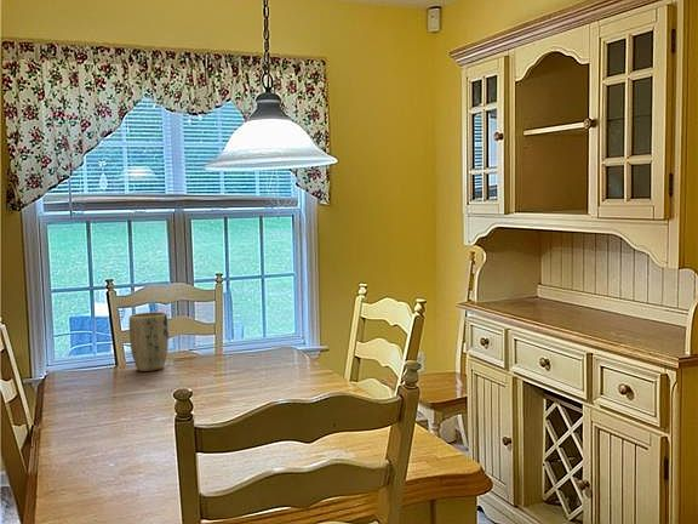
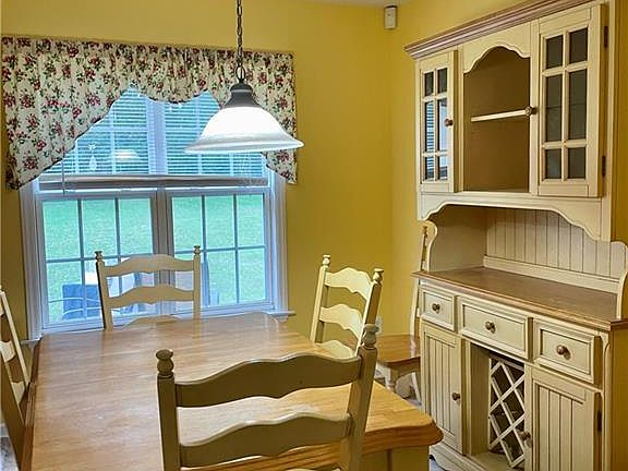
- plant pot (149, 341)
